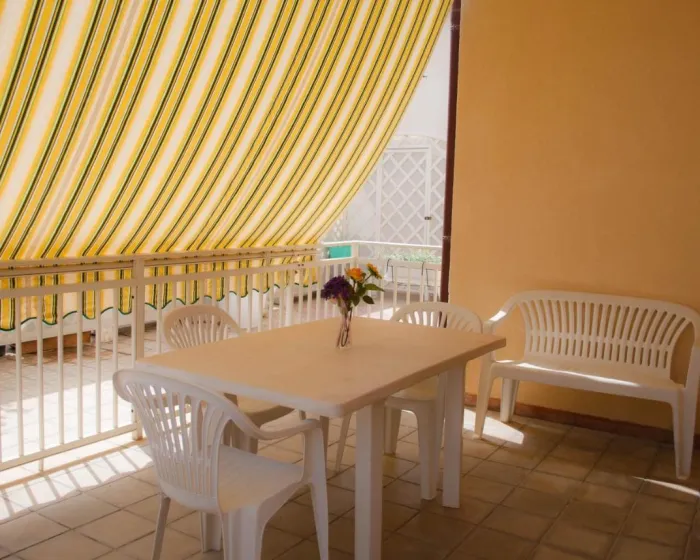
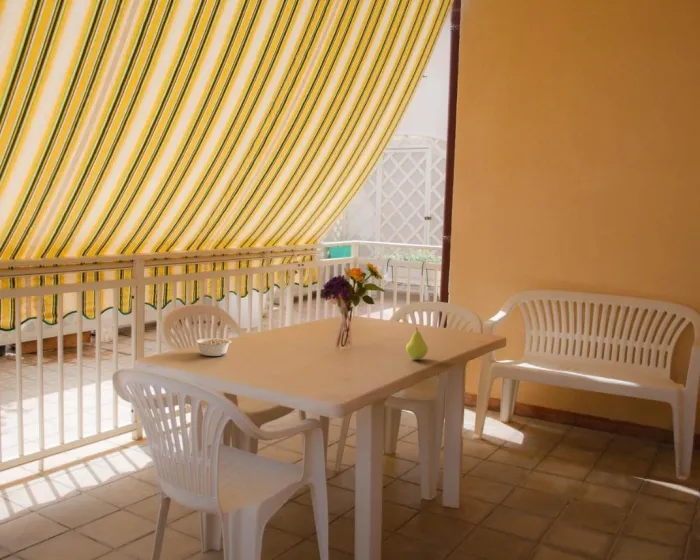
+ legume (214, 346)
+ fruit (417, 343)
